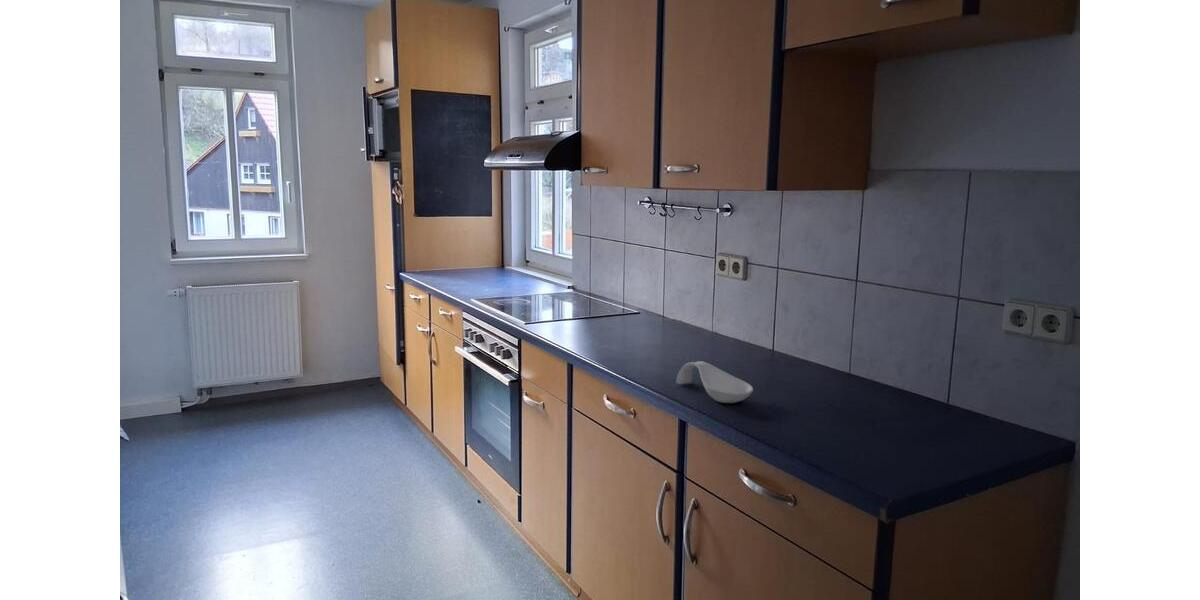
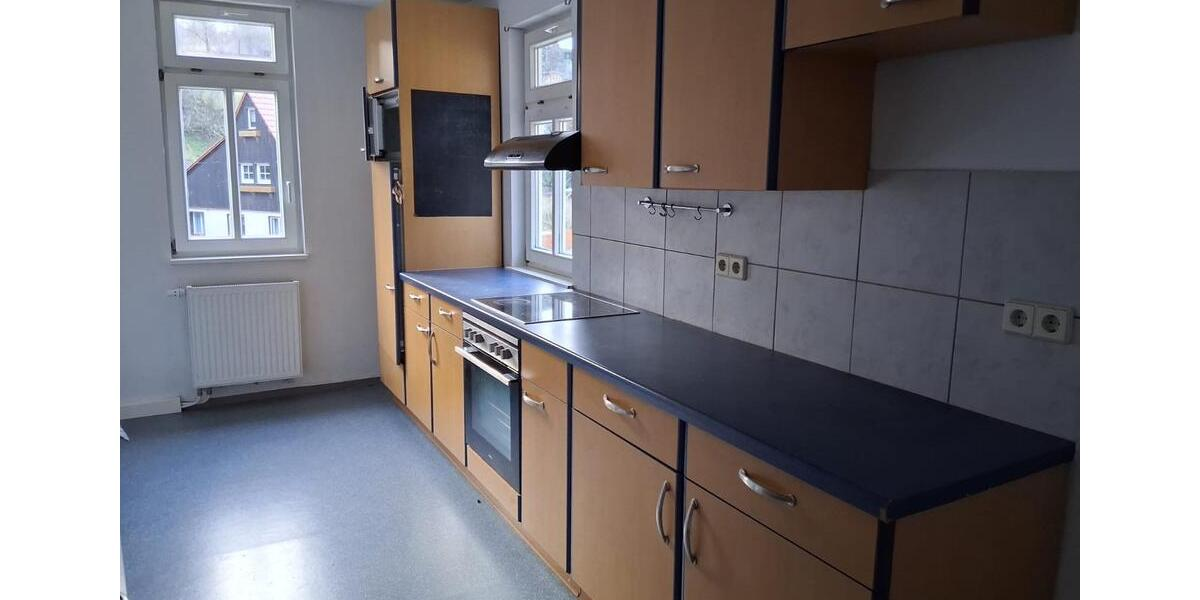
- spoon rest (712, 380)
